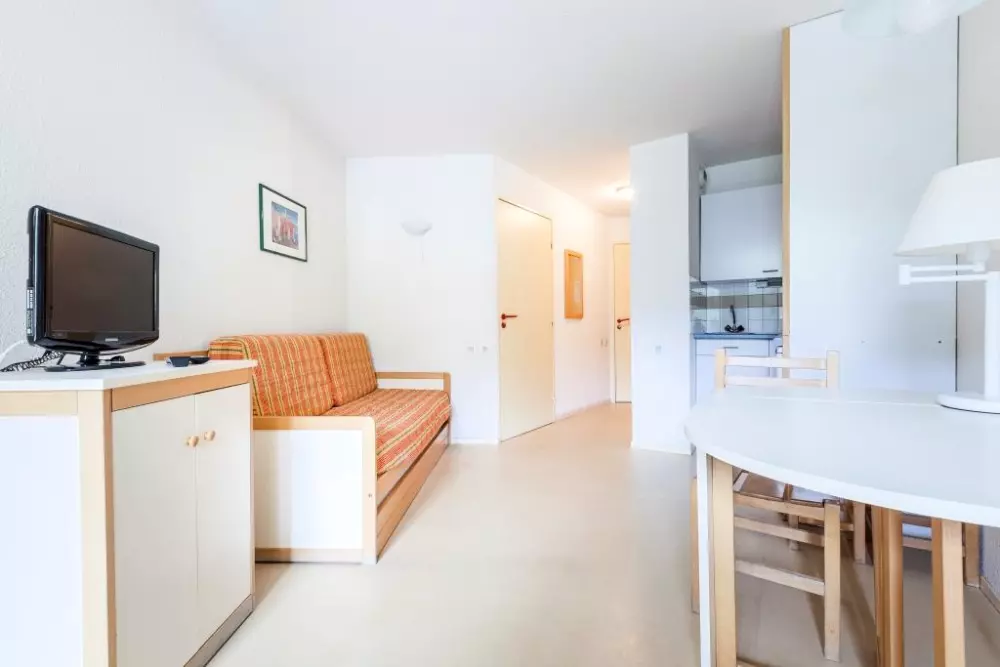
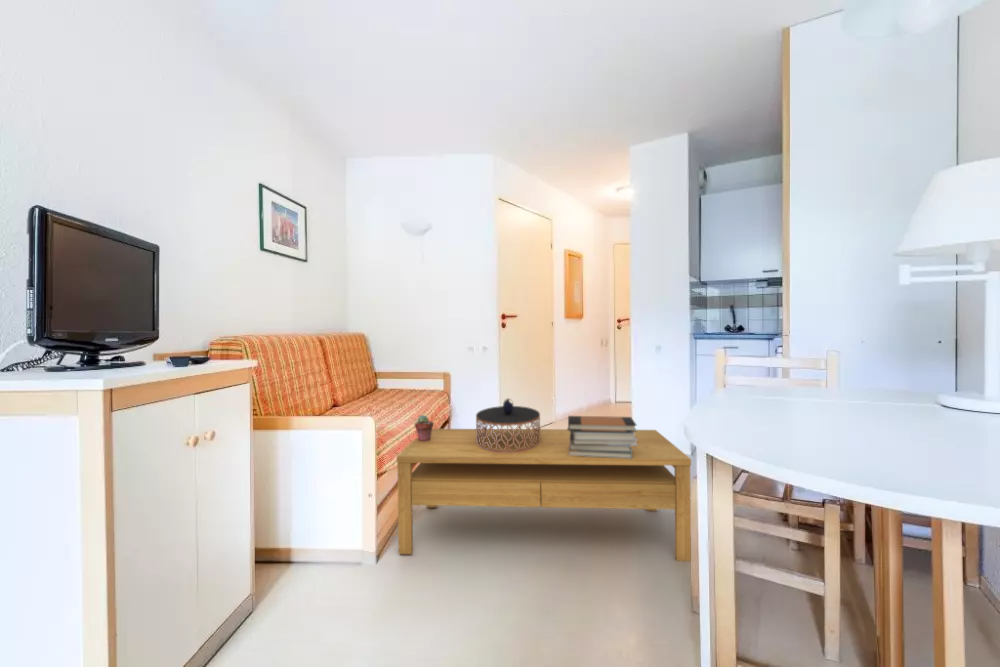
+ book stack (601, 435)
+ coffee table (508, 419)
+ potted succulent (424, 426)
+ coffee table (540, 485)
